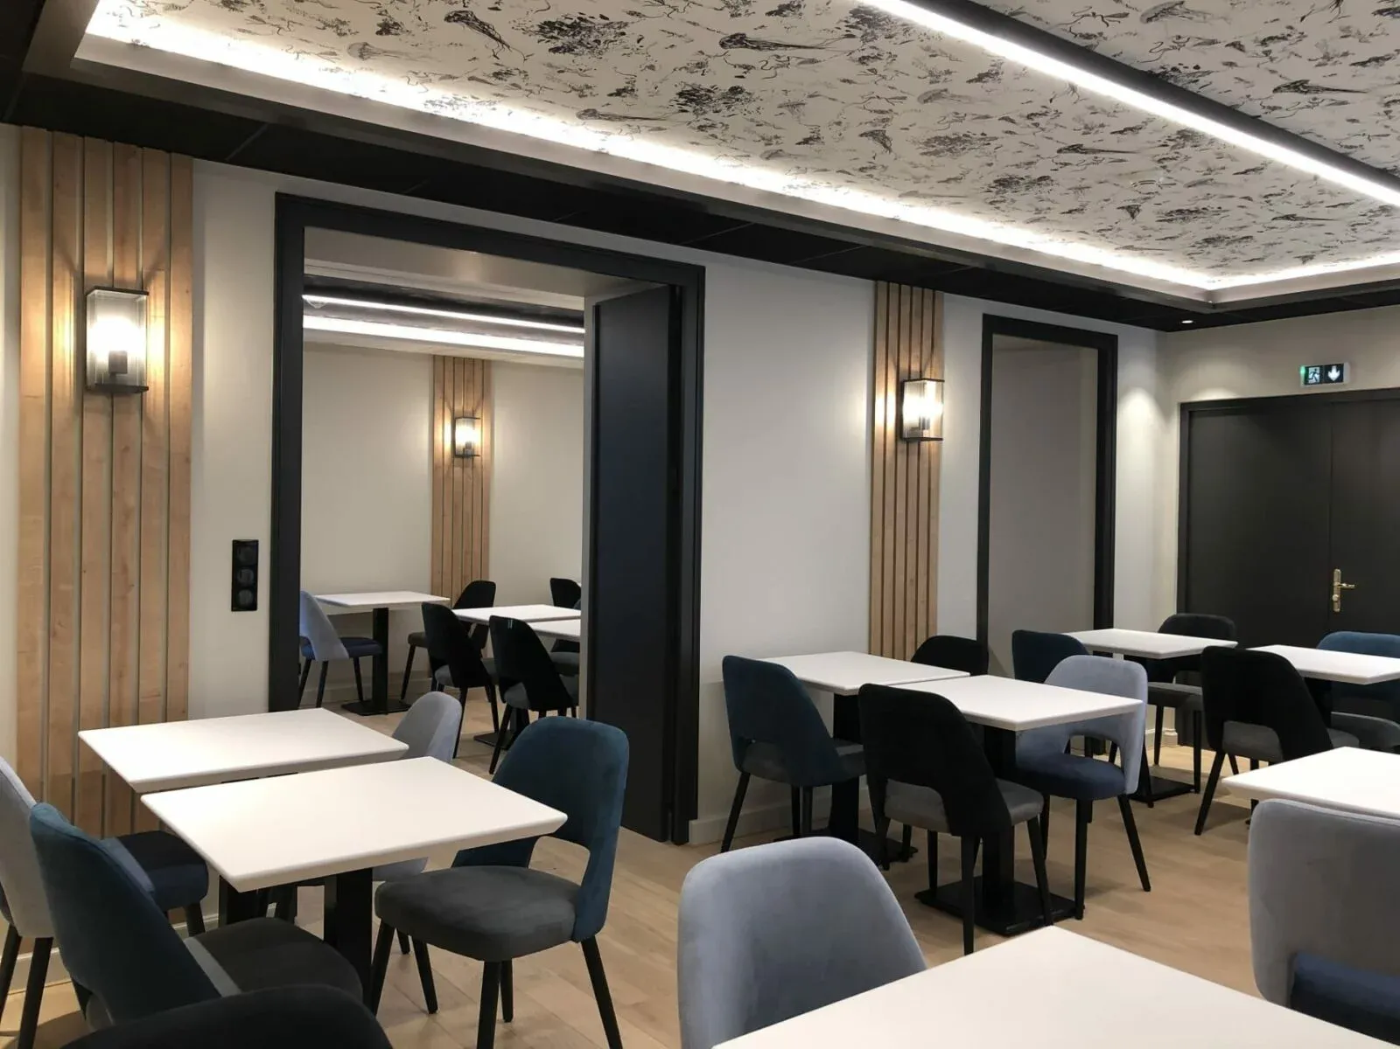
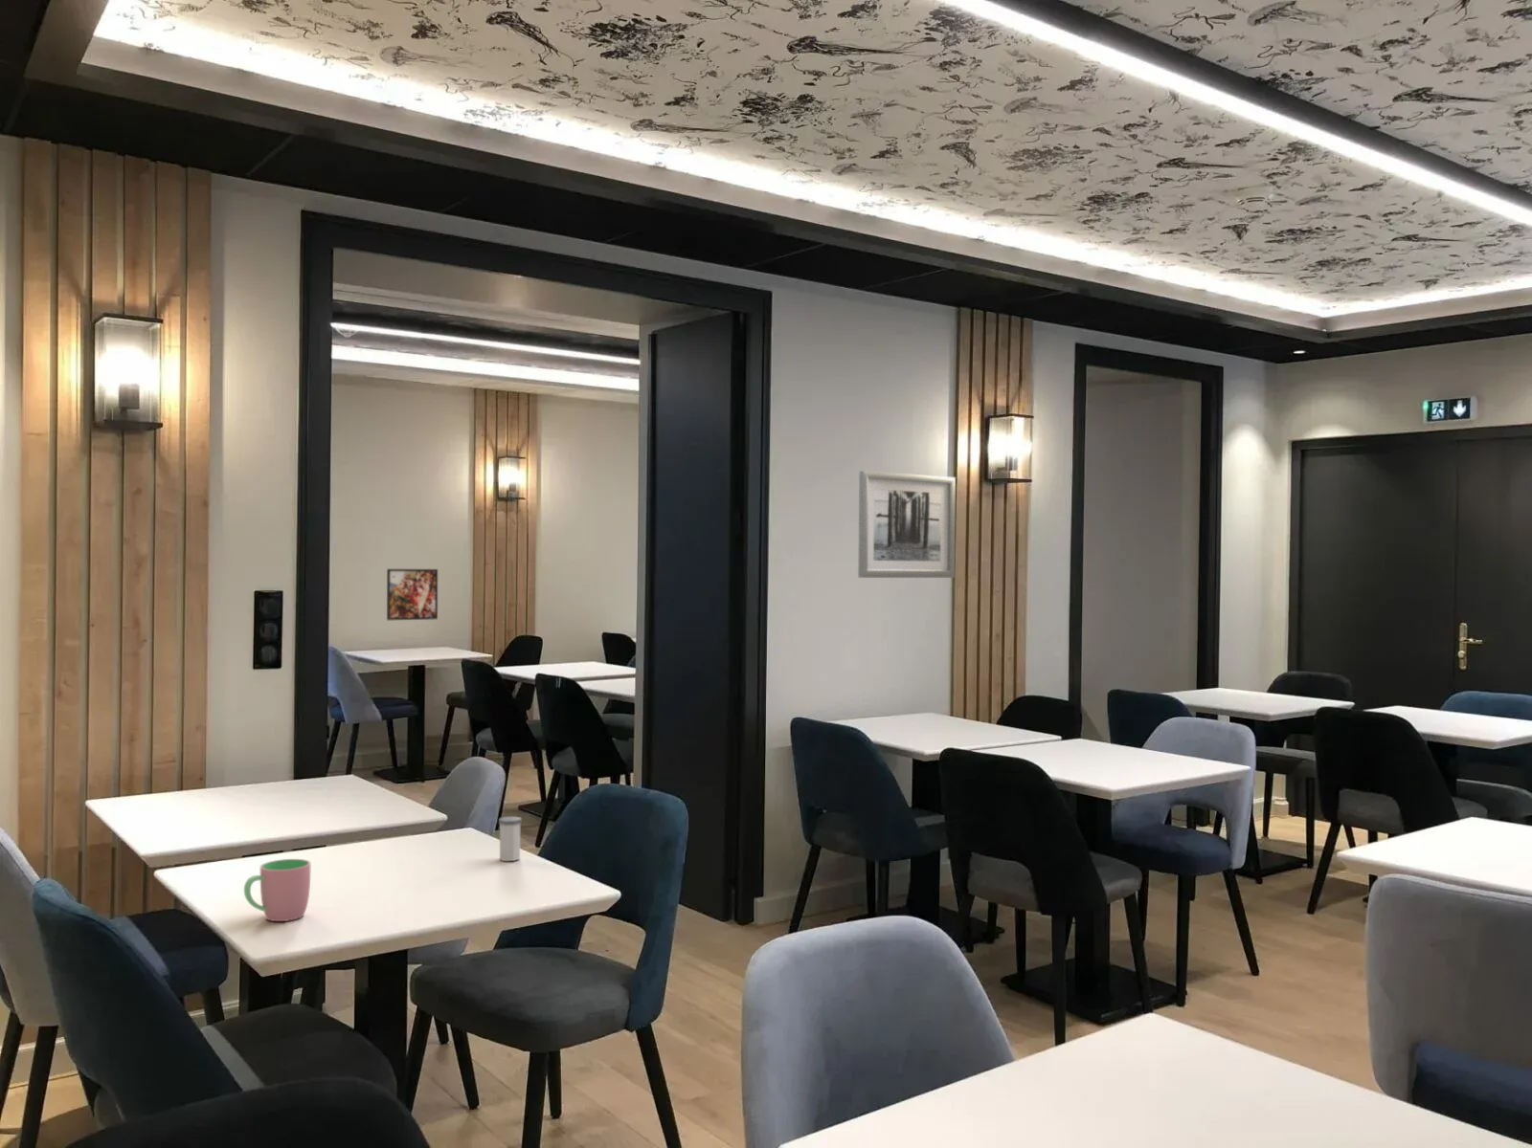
+ cup (276, 891)
+ wall art (907, 526)
+ salt shaker (509, 838)
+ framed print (411, 594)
